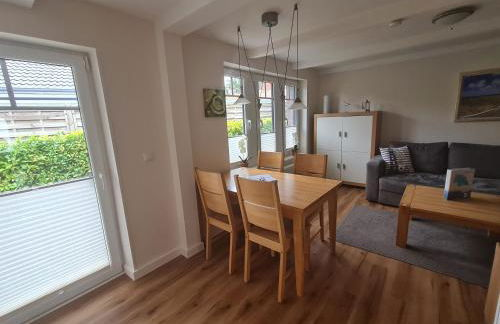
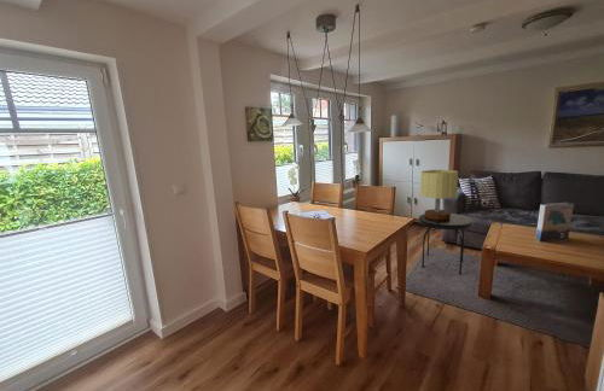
+ side table (443, 228)
+ table lamp (437, 193)
